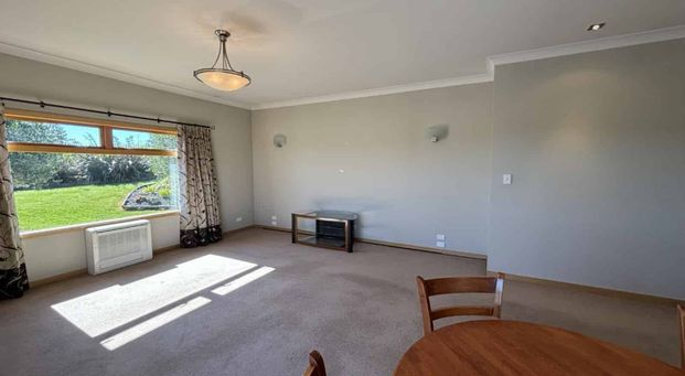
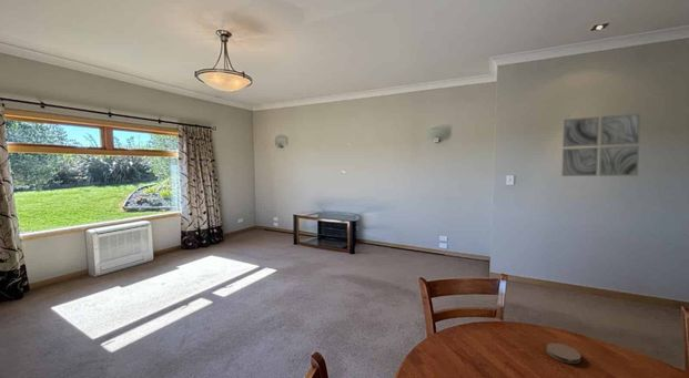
+ coaster (563, 353)
+ wall art (599, 147)
